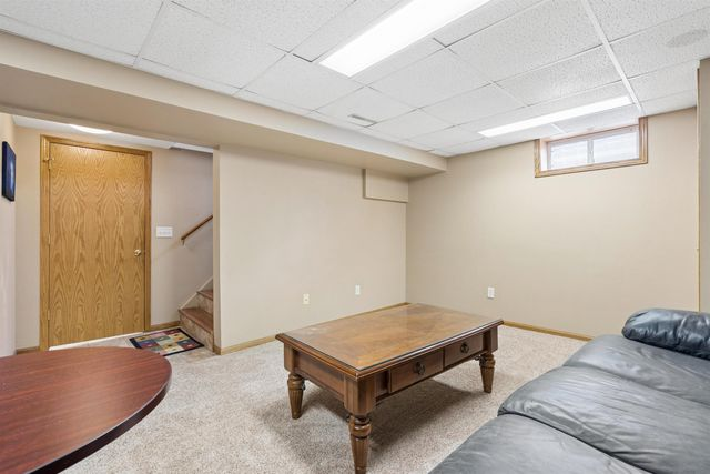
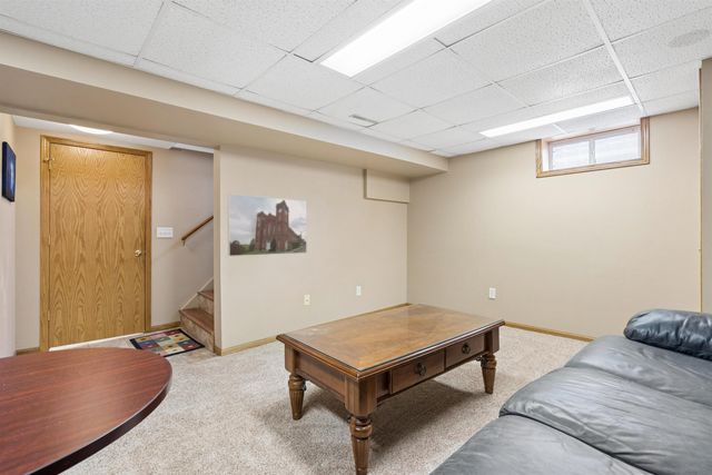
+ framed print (270, 226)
